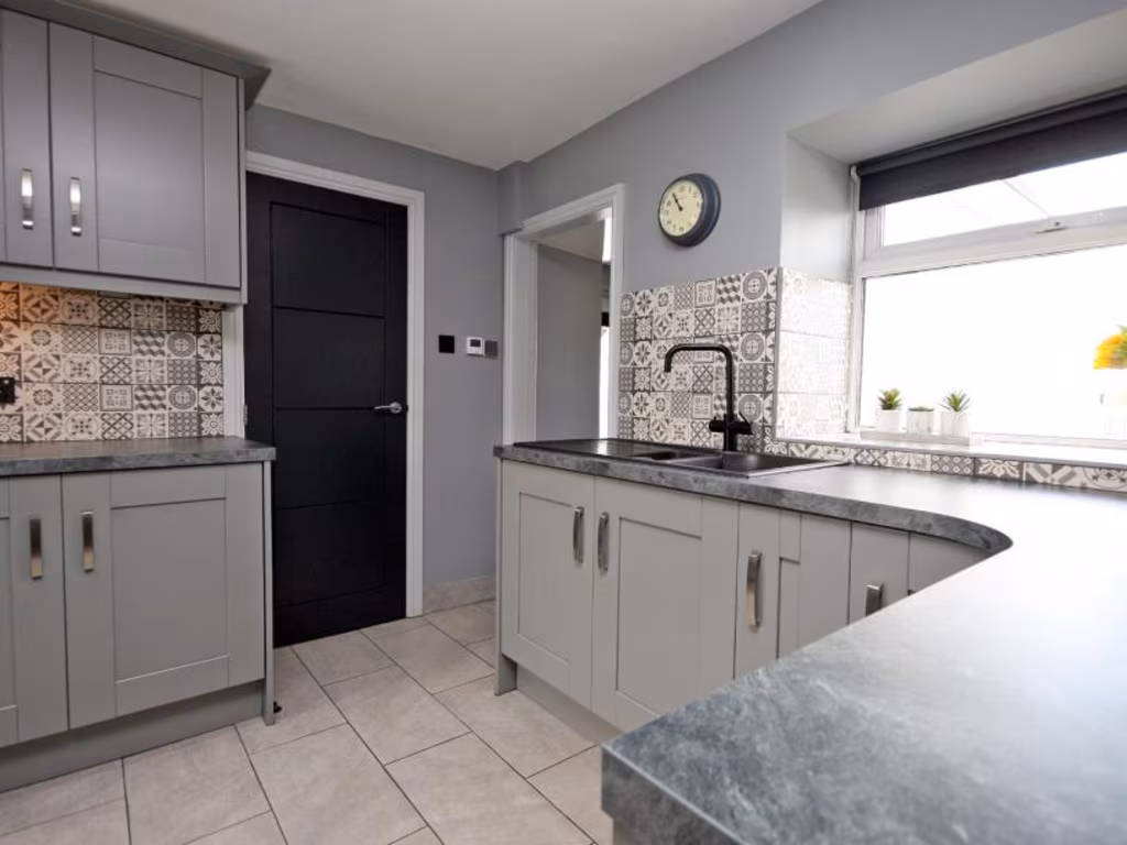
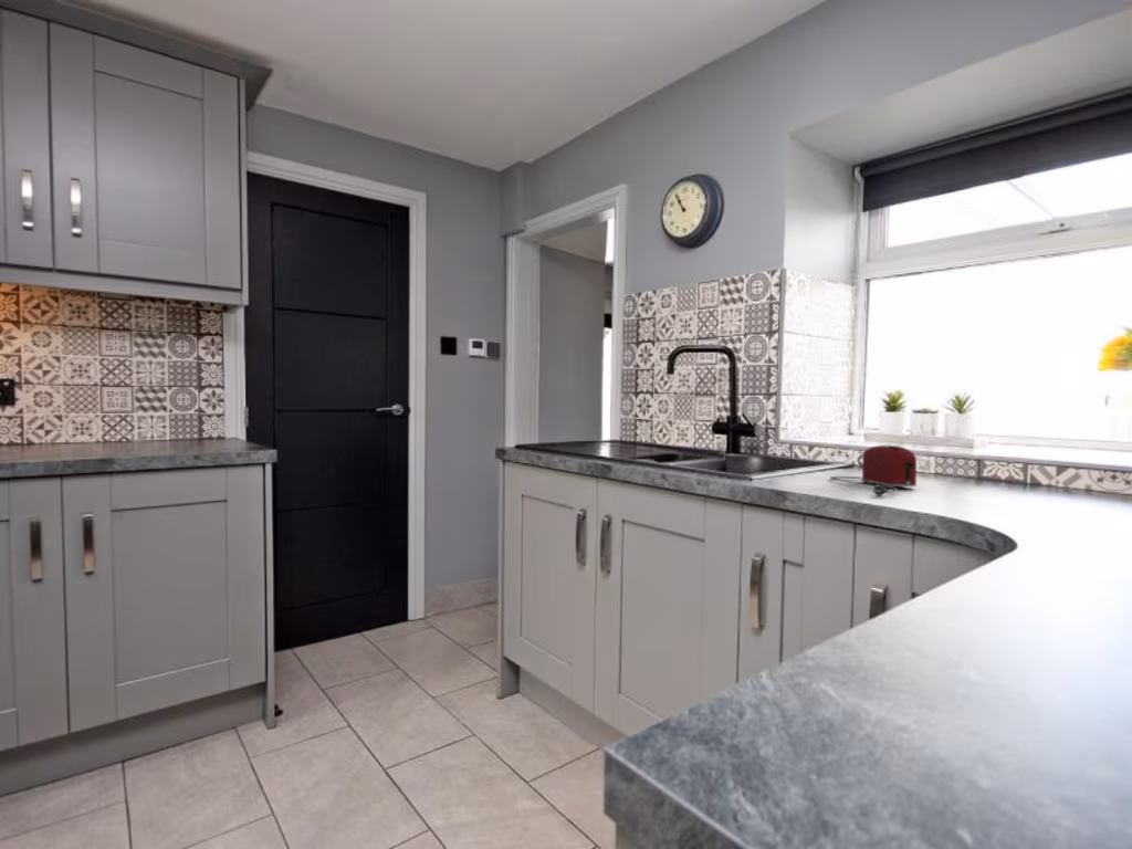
+ toaster (874, 467)
